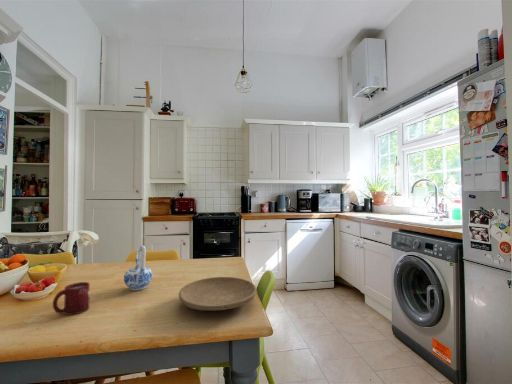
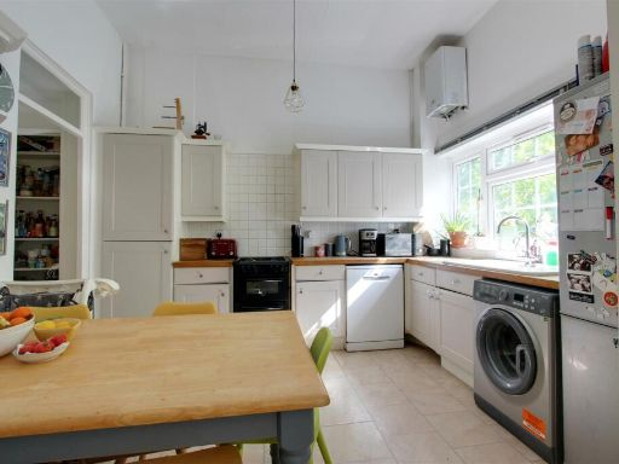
- plate (218, 295)
- cup (71, 299)
- ceramic pitcher (138, 266)
